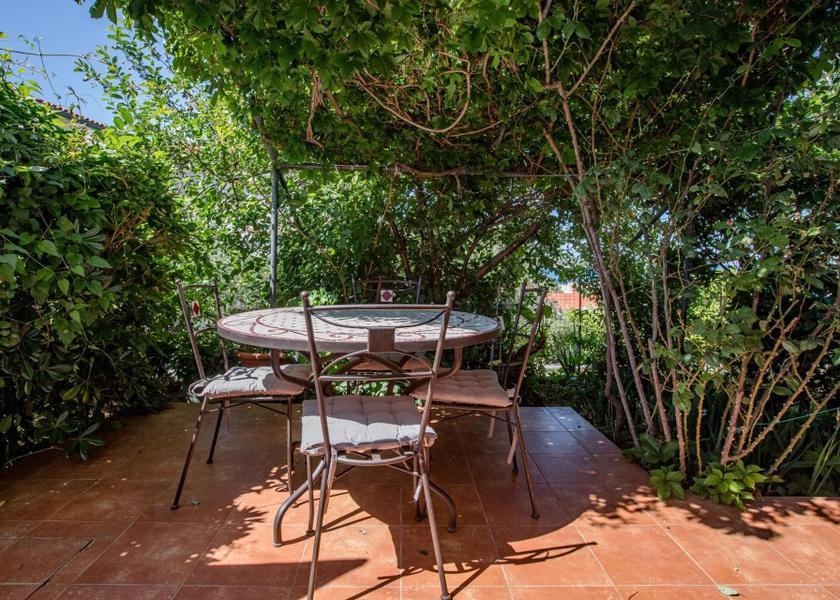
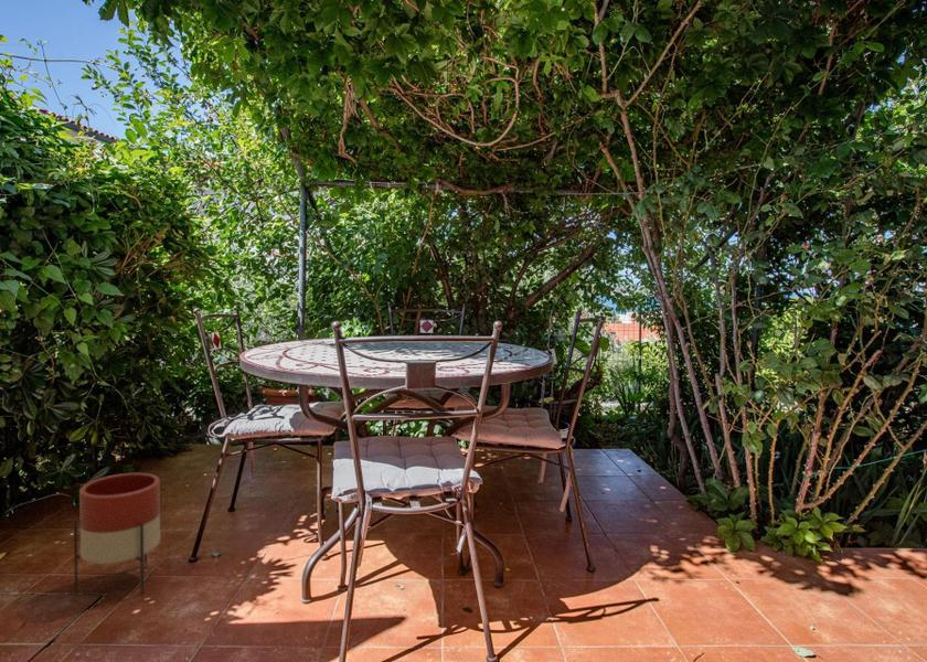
+ planter (122, 534)
